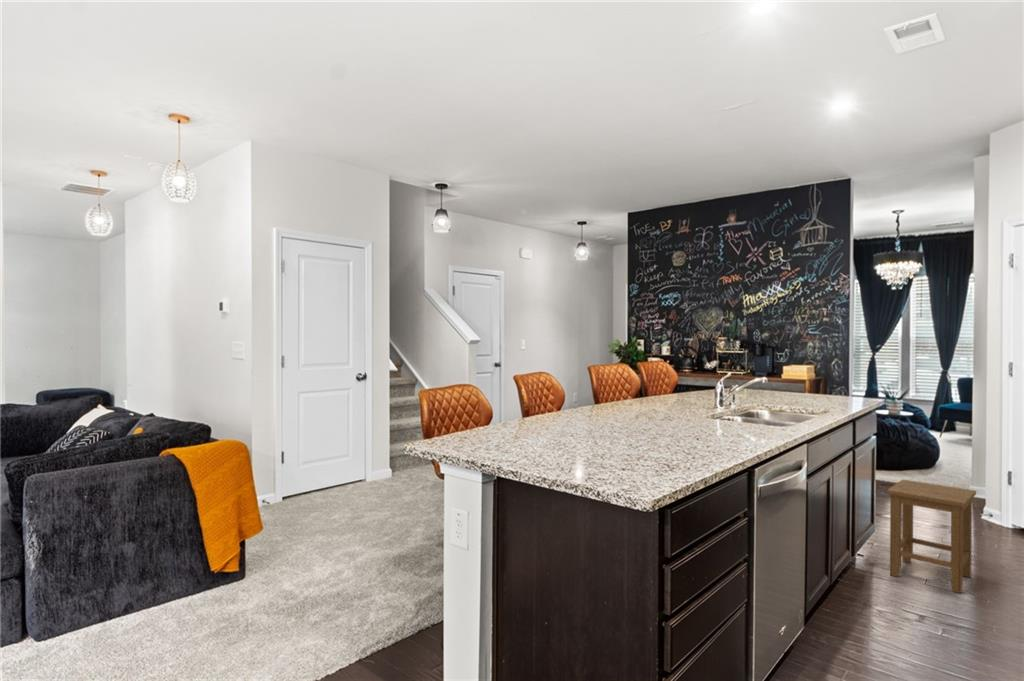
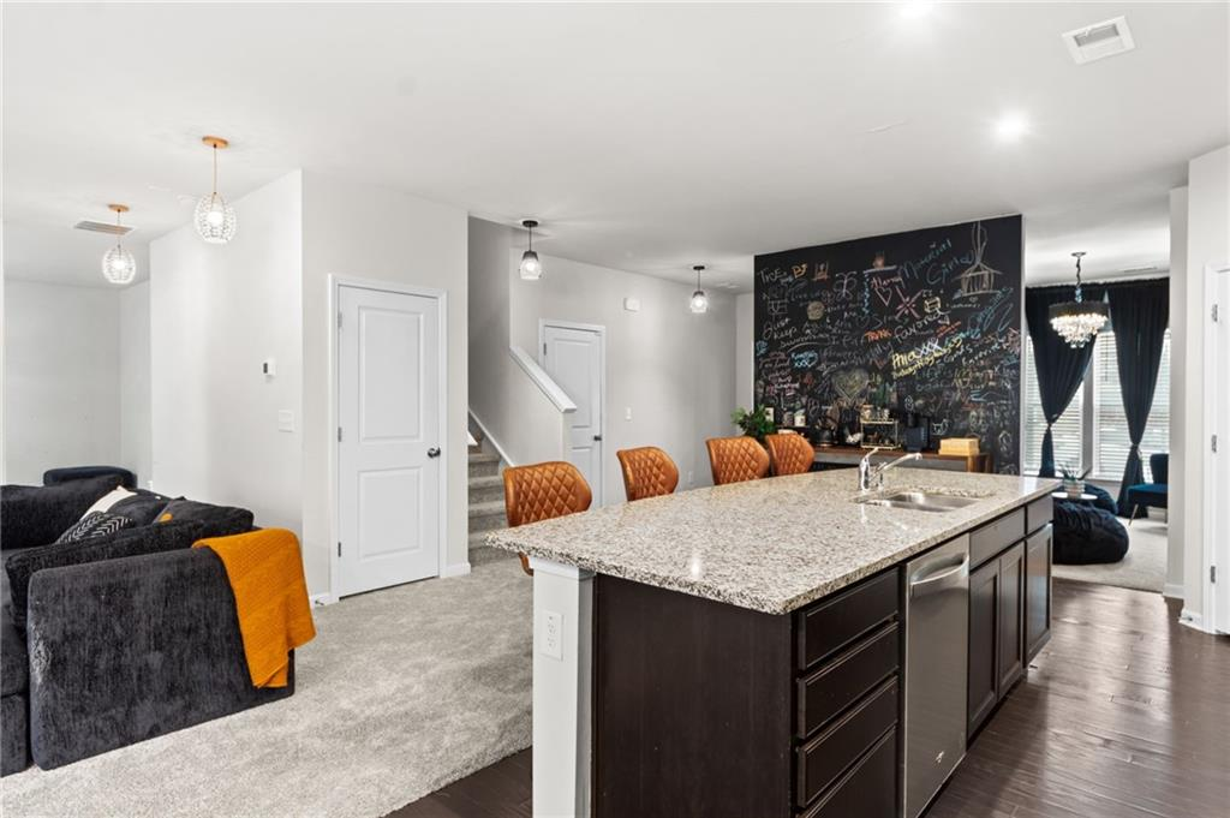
- stool (929, 541)
